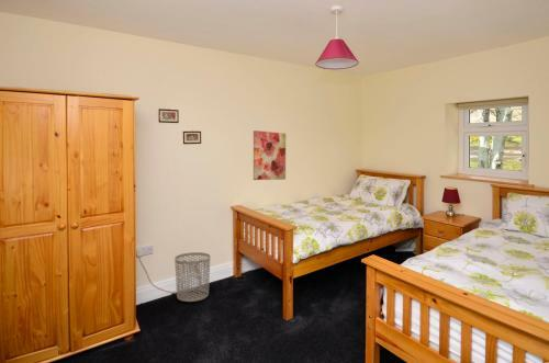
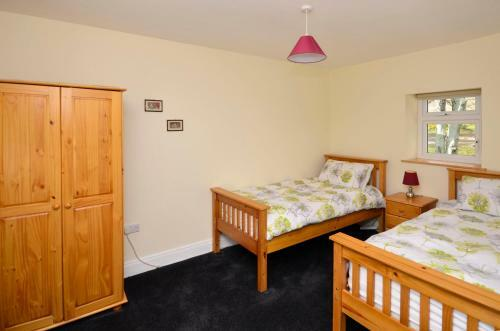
- waste bin (192, 276)
- wall art (269, 156)
